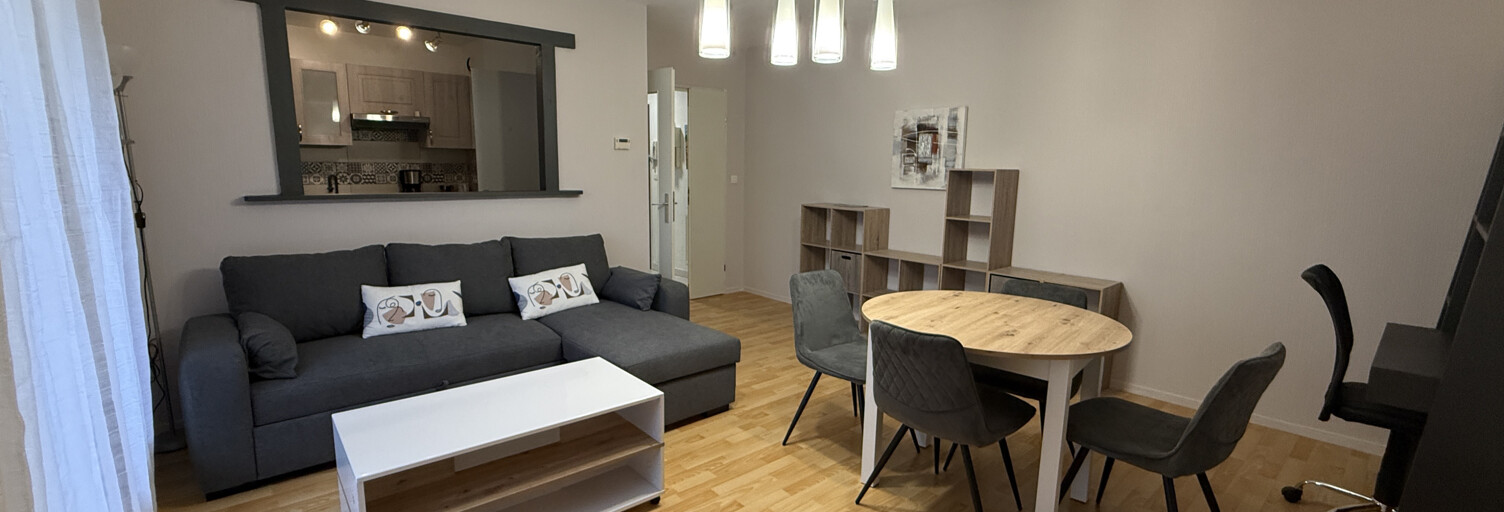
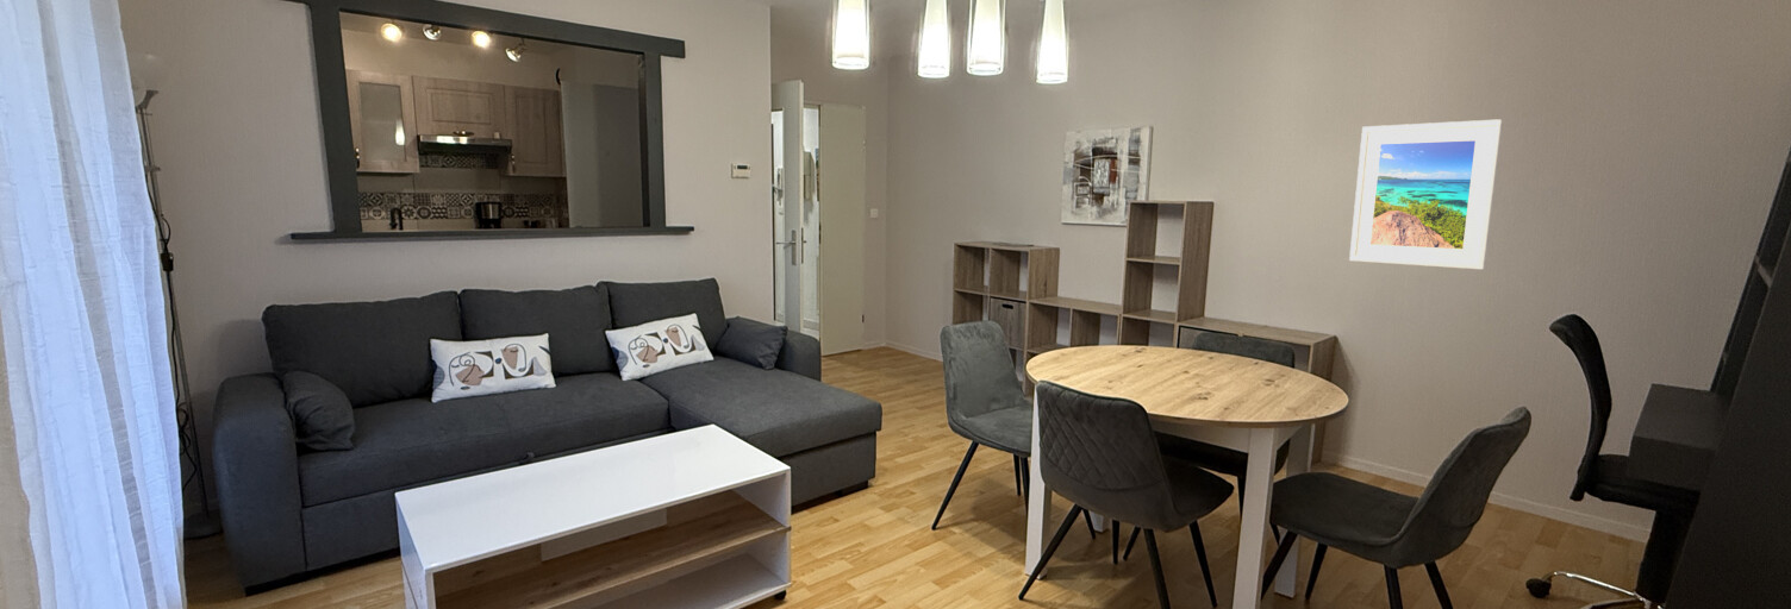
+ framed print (1421, 194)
